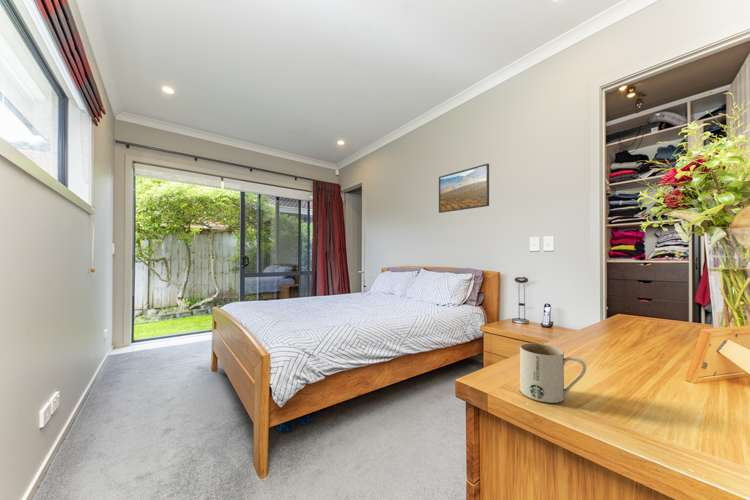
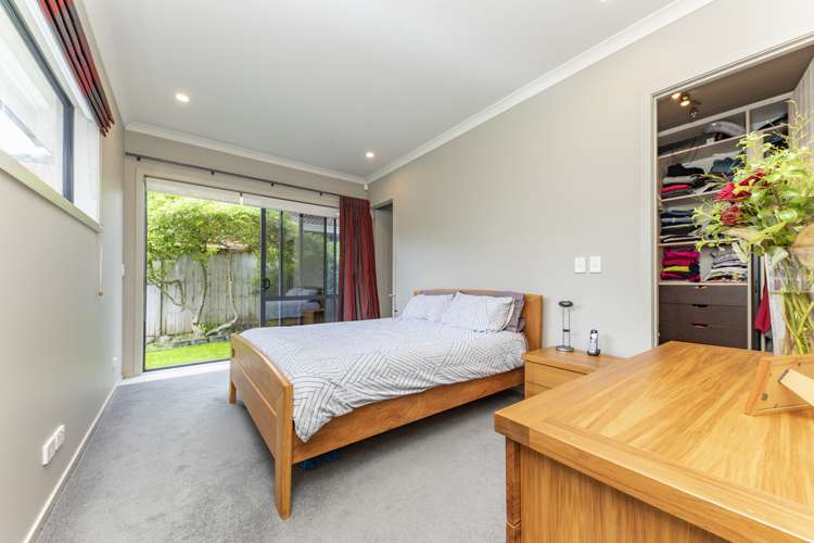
- mug (551, 373)
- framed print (461, 190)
